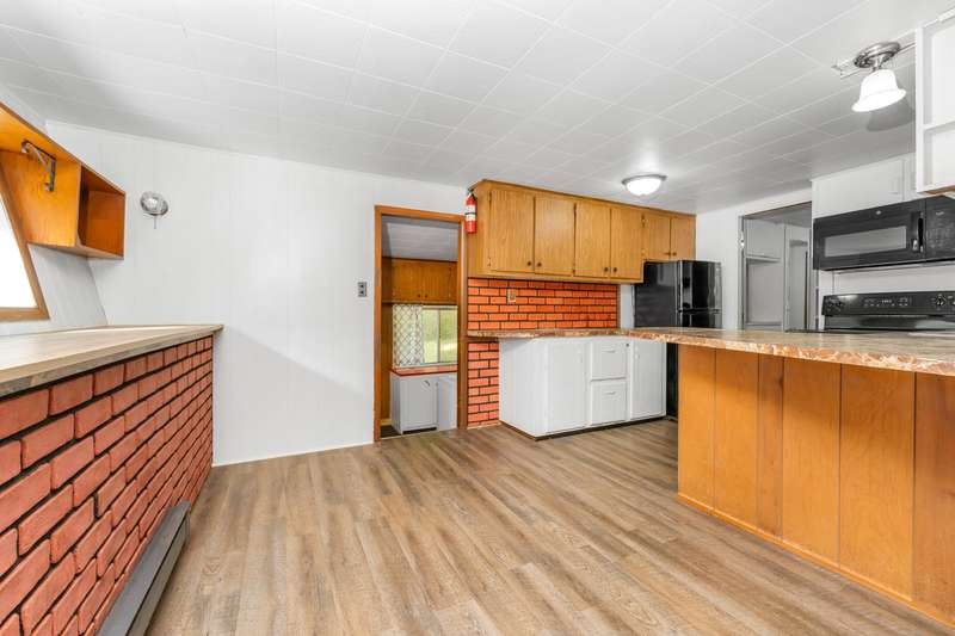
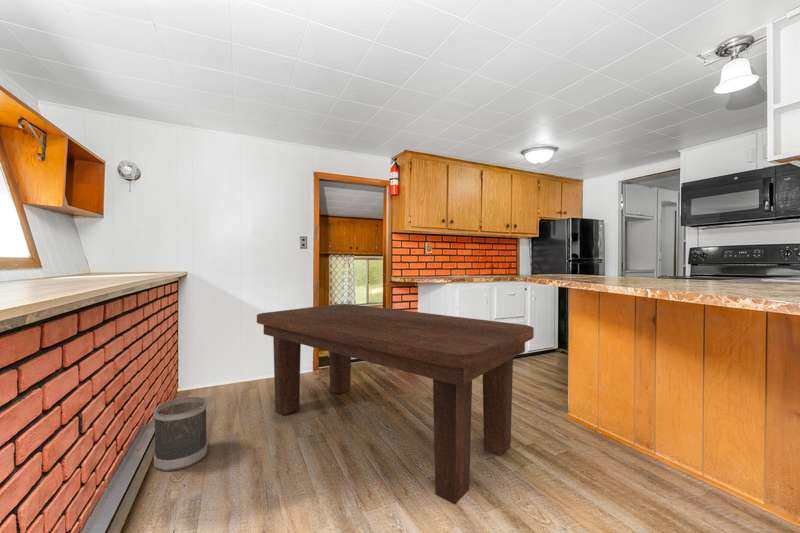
+ wastebasket (181, 431)
+ dining table (382, 365)
